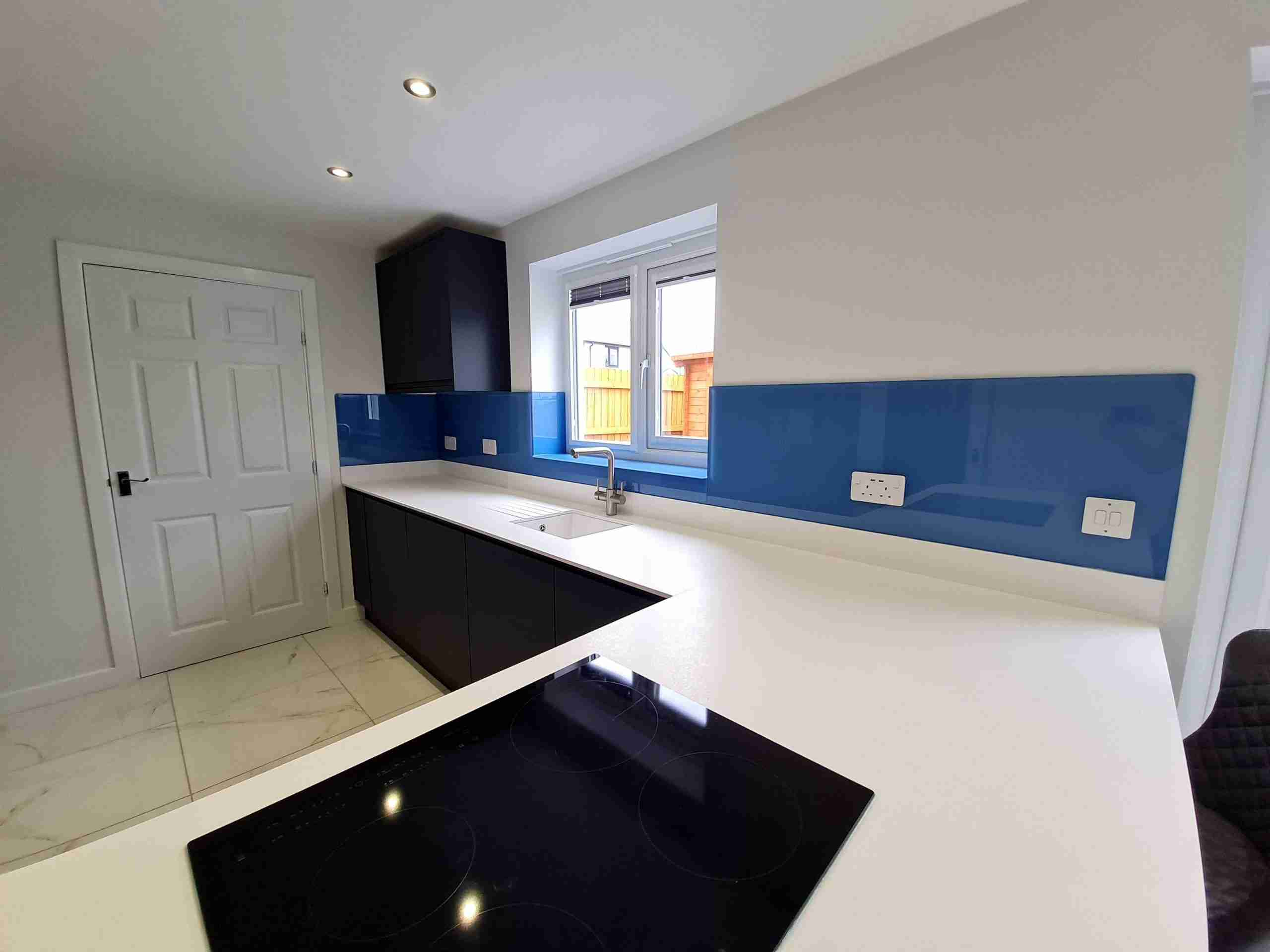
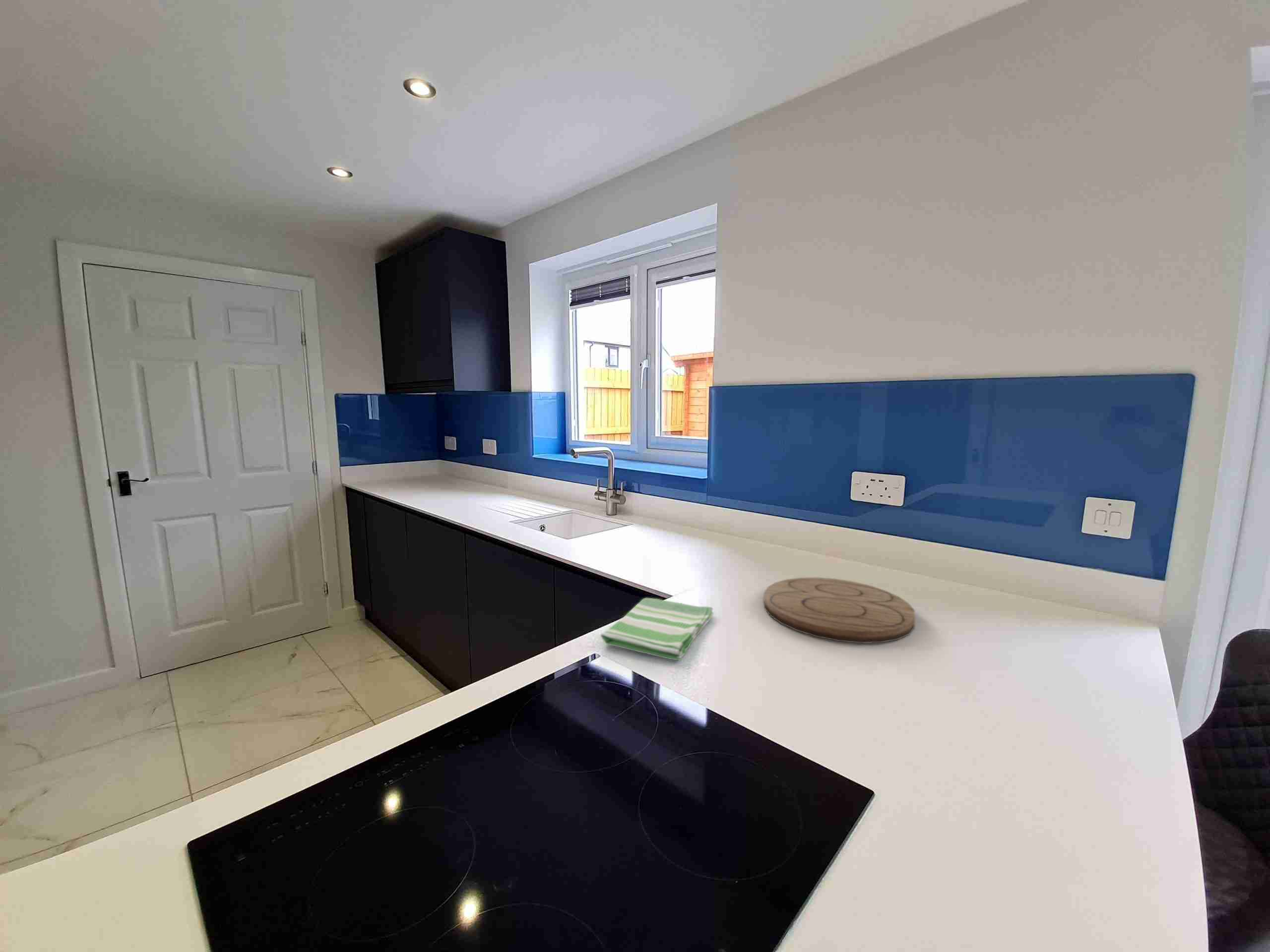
+ cutting board (835, 605)
+ dish towel (659, 624)
